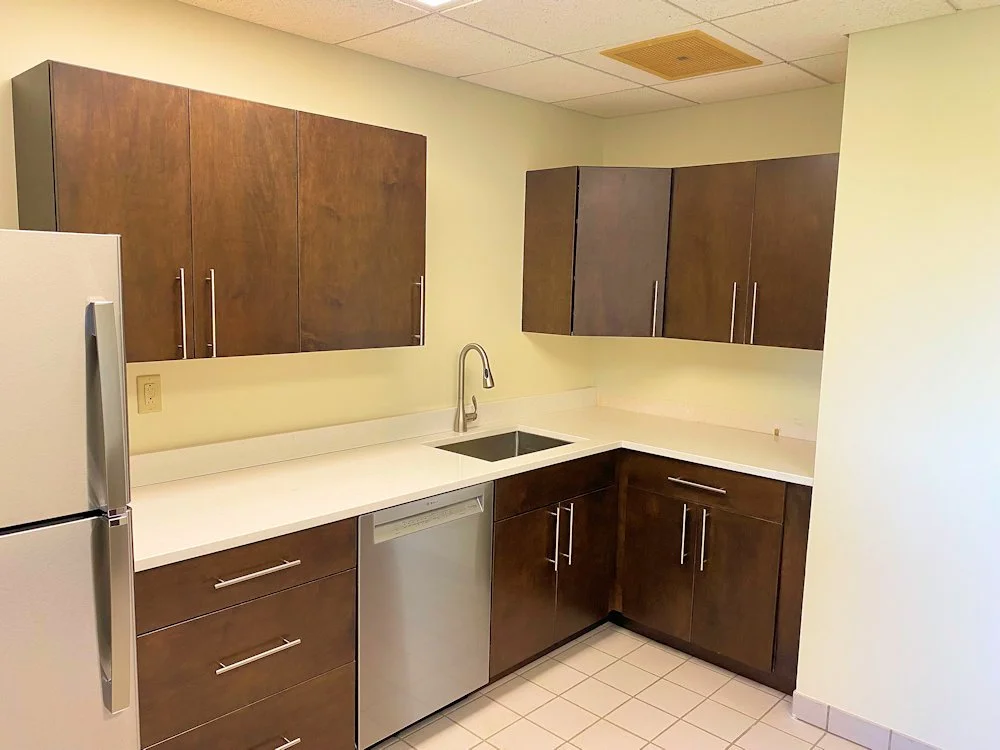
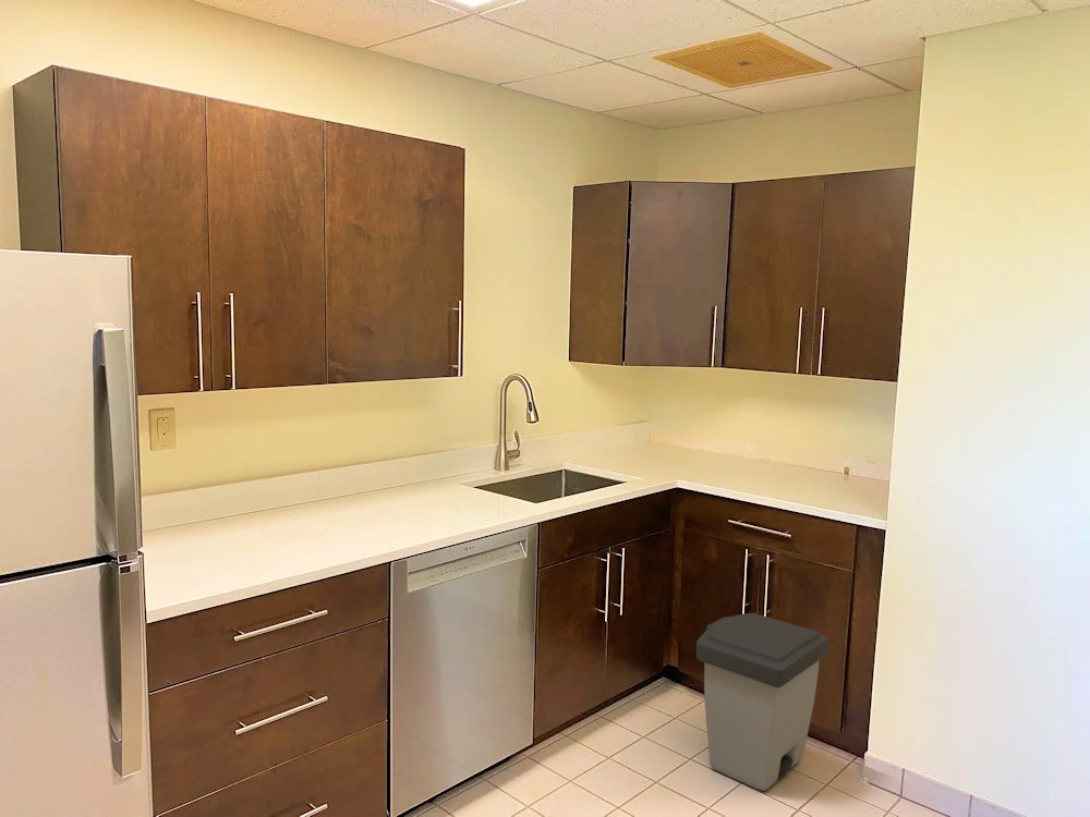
+ trash can (758, 697)
